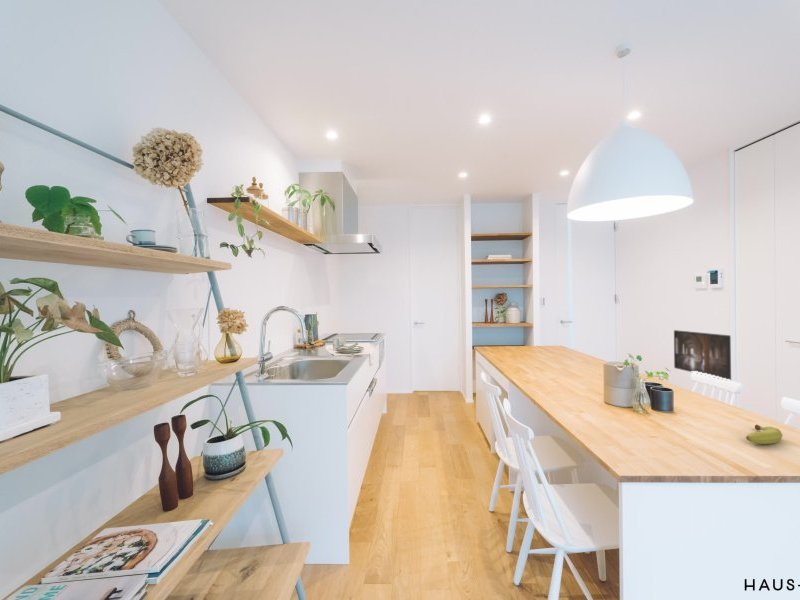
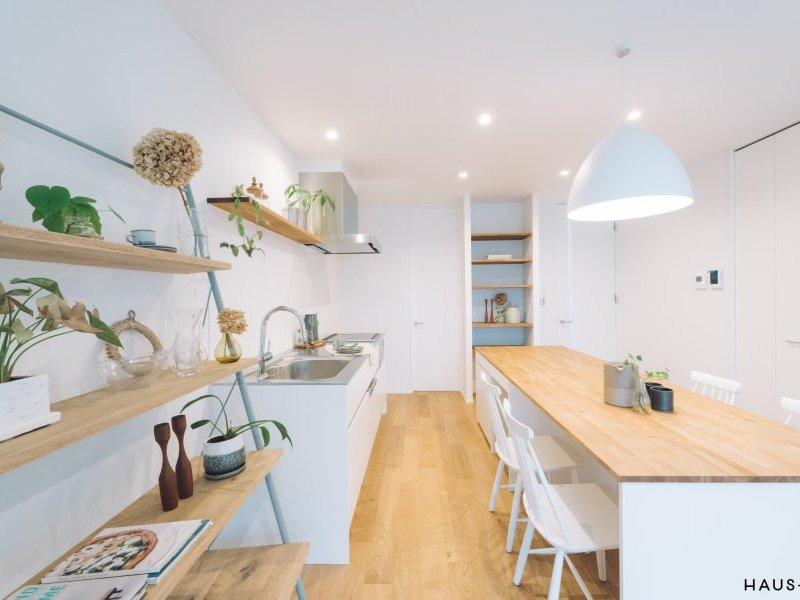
- fruit (759, 432)
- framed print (699, 353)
